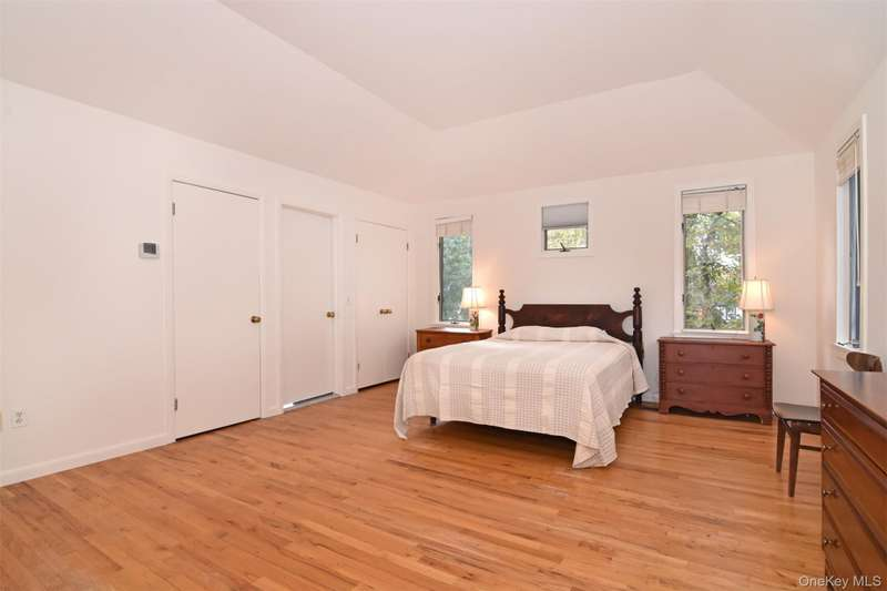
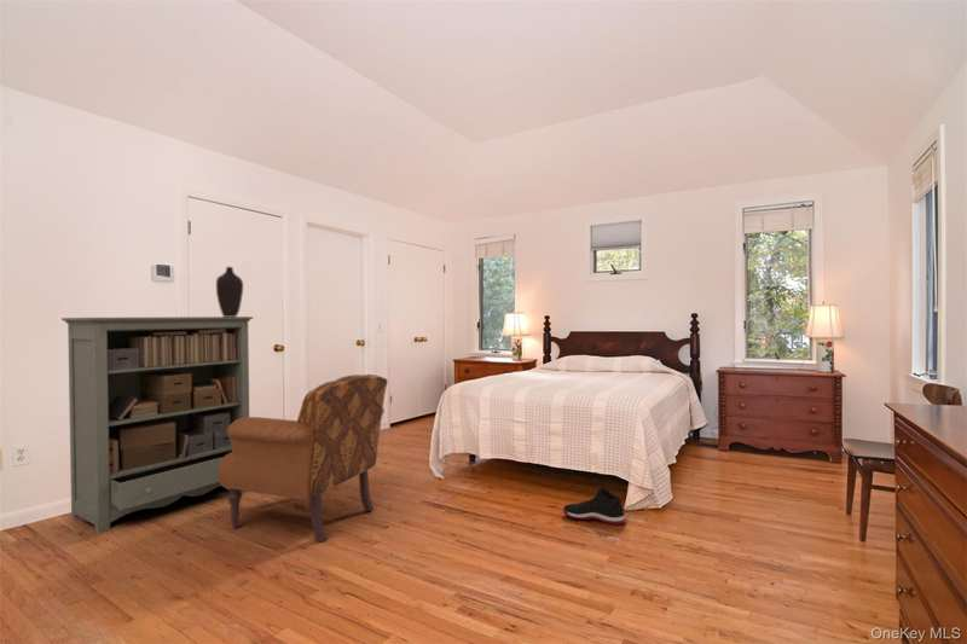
+ bookshelf (172, 410)
+ shoe (593, 501)
+ decorative vase (230, 291)
+ armchair (306, 445)
